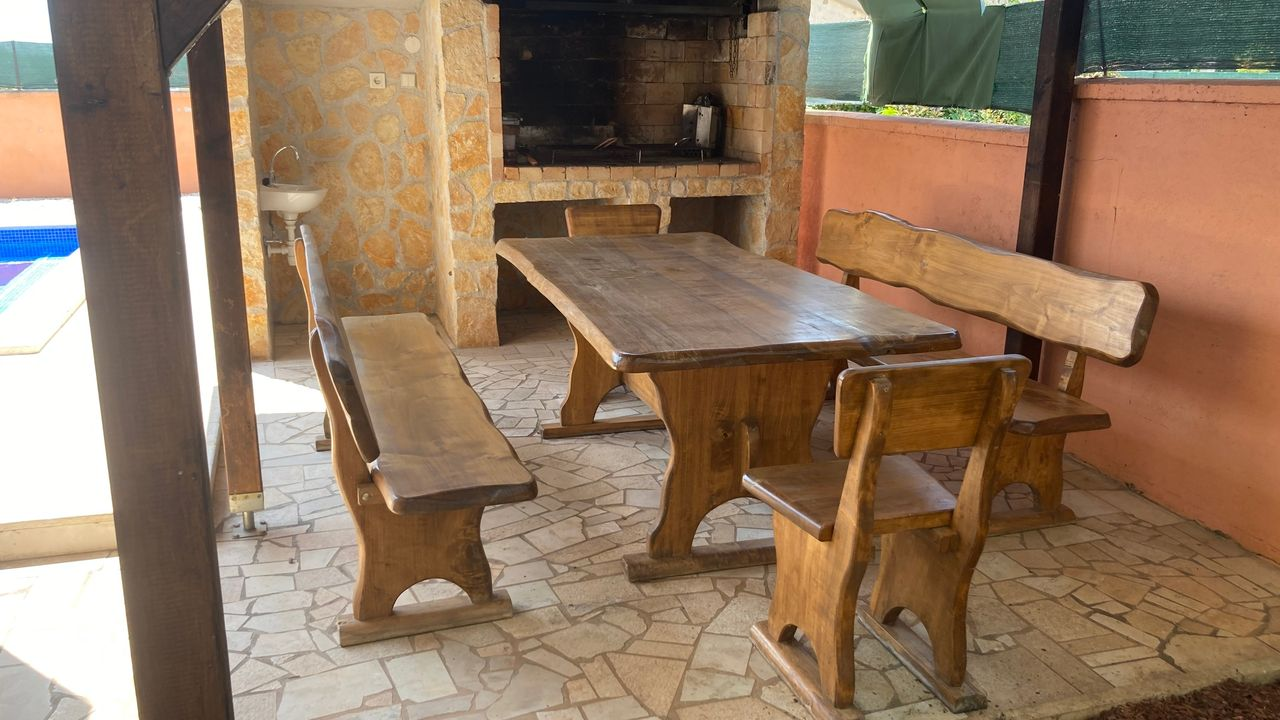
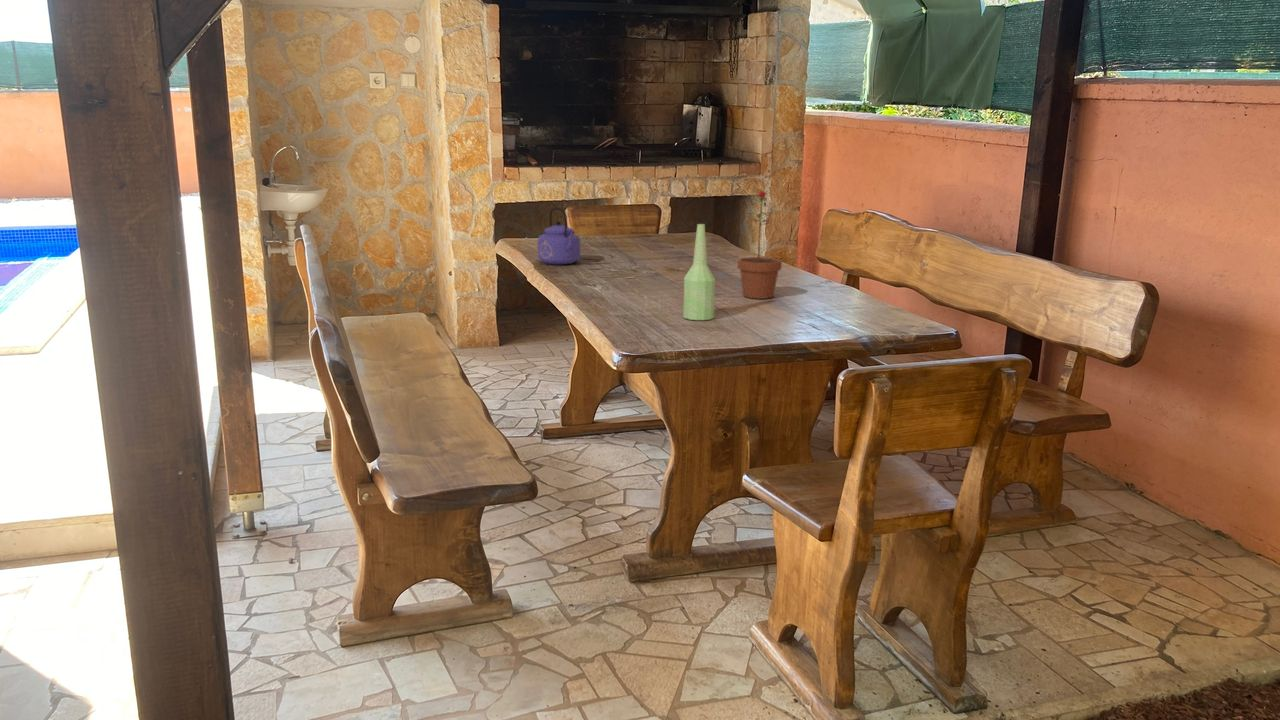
+ potted flower (759, 243)
+ kettle (561, 236)
+ bottle (699, 271)
